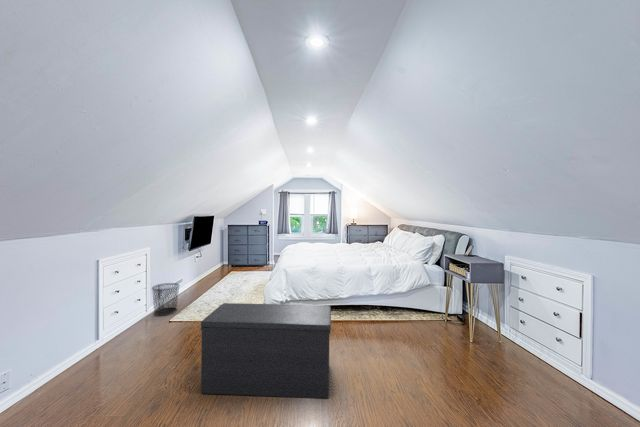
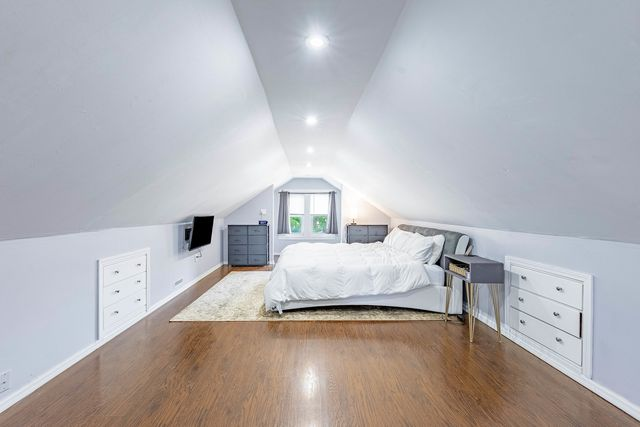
- bench (270, 345)
- waste bin (165, 299)
